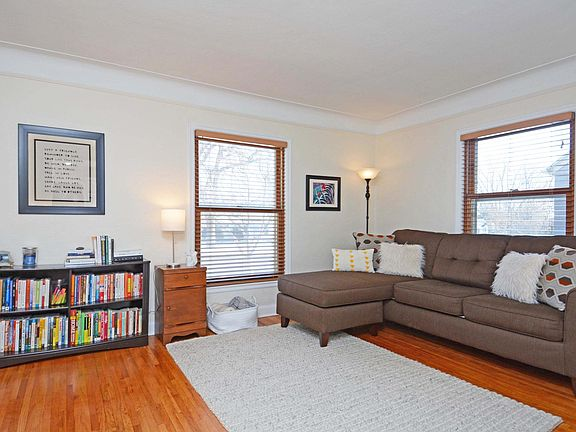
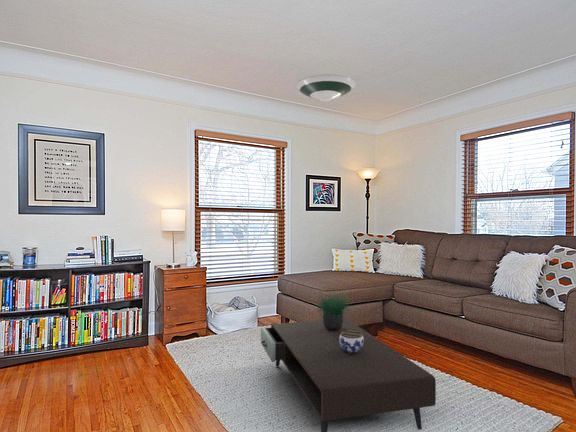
+ jar (351, 341)
+ coffee table (328, 369)
+ potted plant (332, 304)
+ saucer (325, 92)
